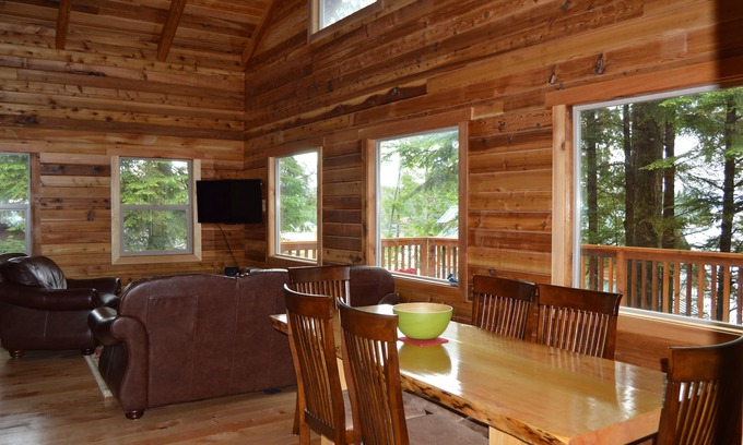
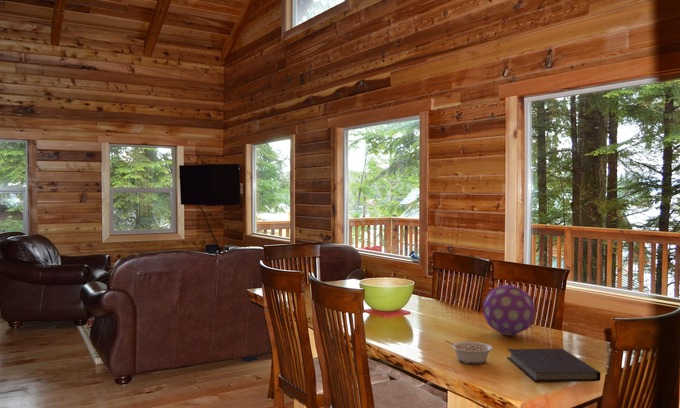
+ decorative ball (508, 309)
+ notebook (550, 364)
+ legume (470, 352)
